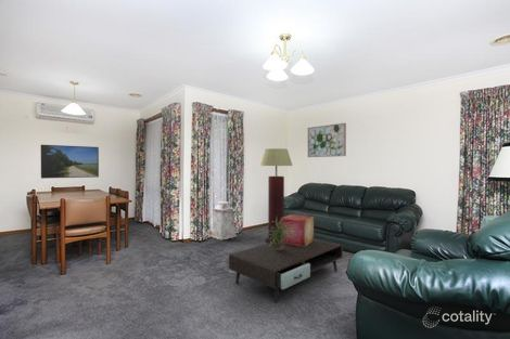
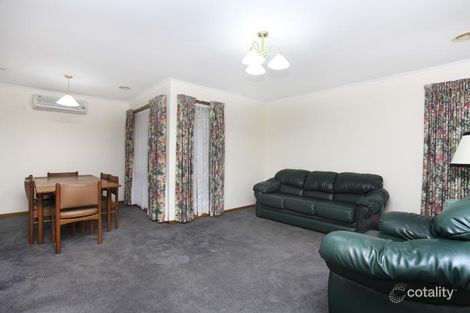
- coffee table (293, 264)
- wall art (324, 141)
- potted plant (280, 233)
- lantern (222, 218)
- decorative box (297, 229)
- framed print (71, 161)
- floor lamp (276, 195)
